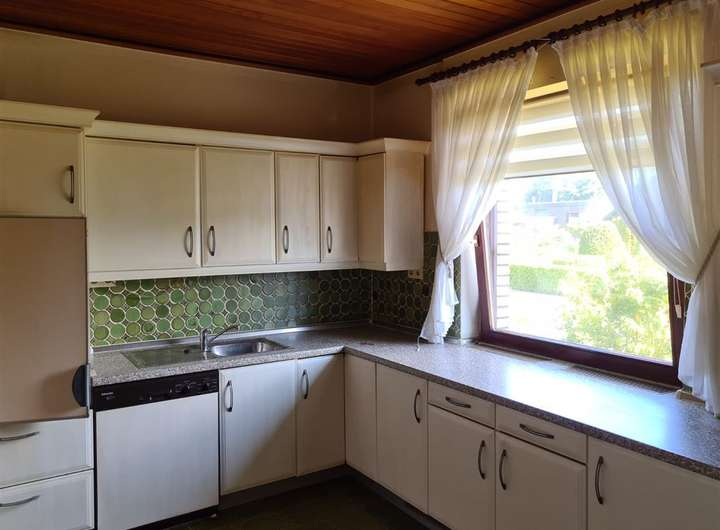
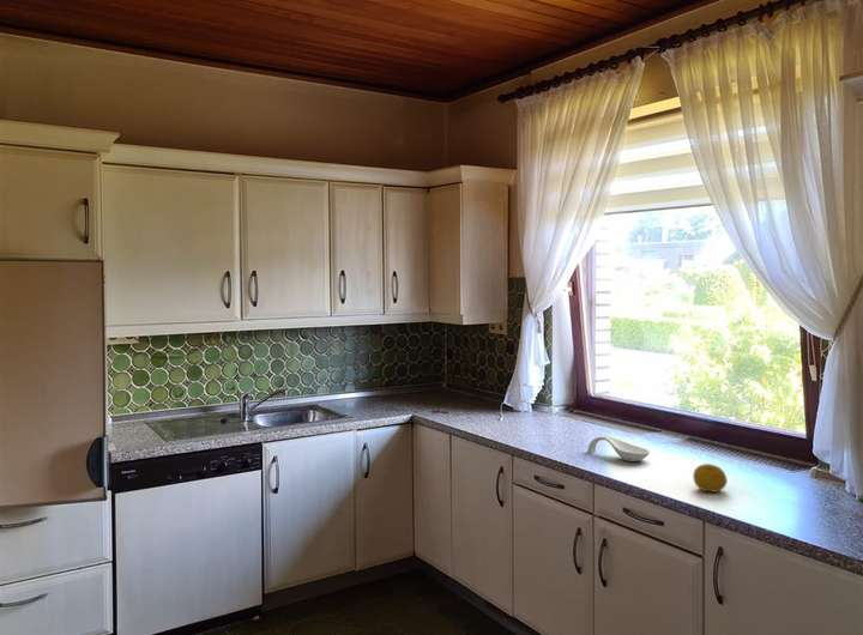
+ spoon rest (617, 447)
+ fruit (710, 477)
